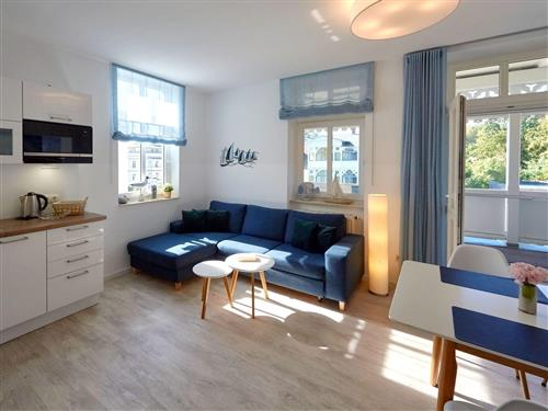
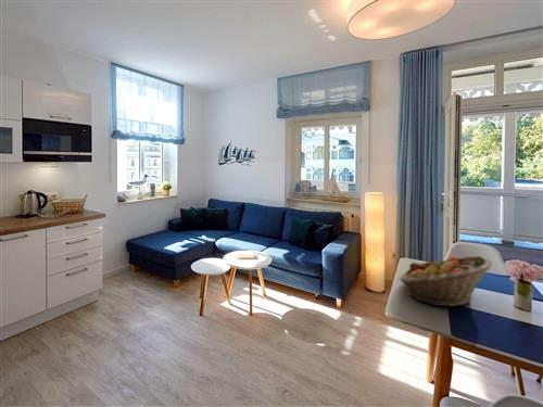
+ fruit basket (443, 276)
